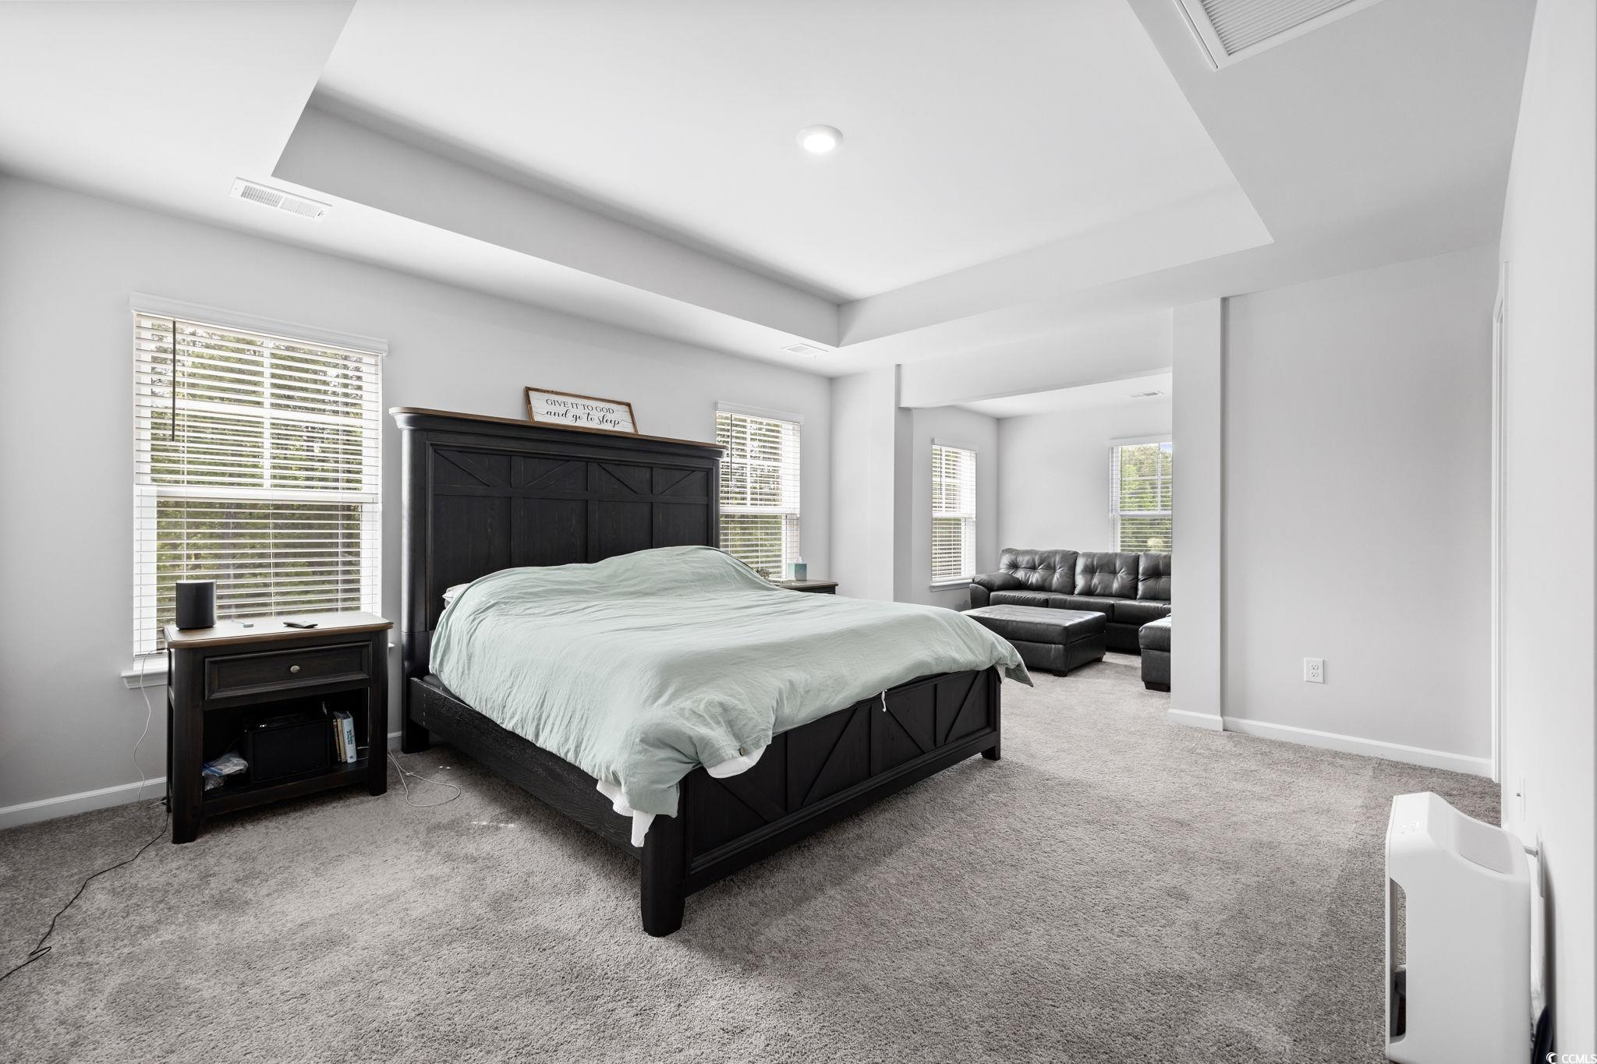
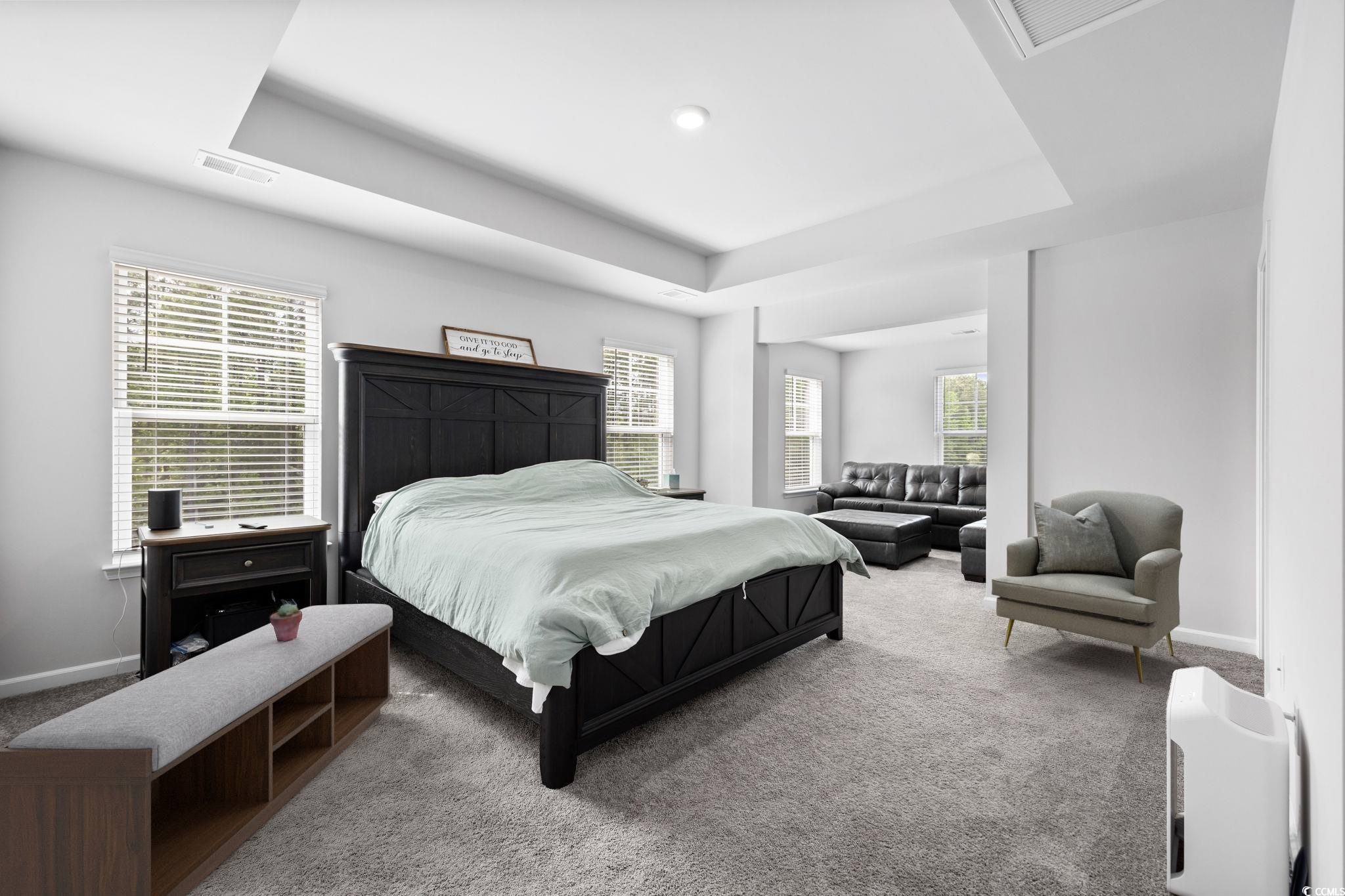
+ armchair (1093, 572)
+ bench (255, 719)
+ potted succulent (286, 620)
